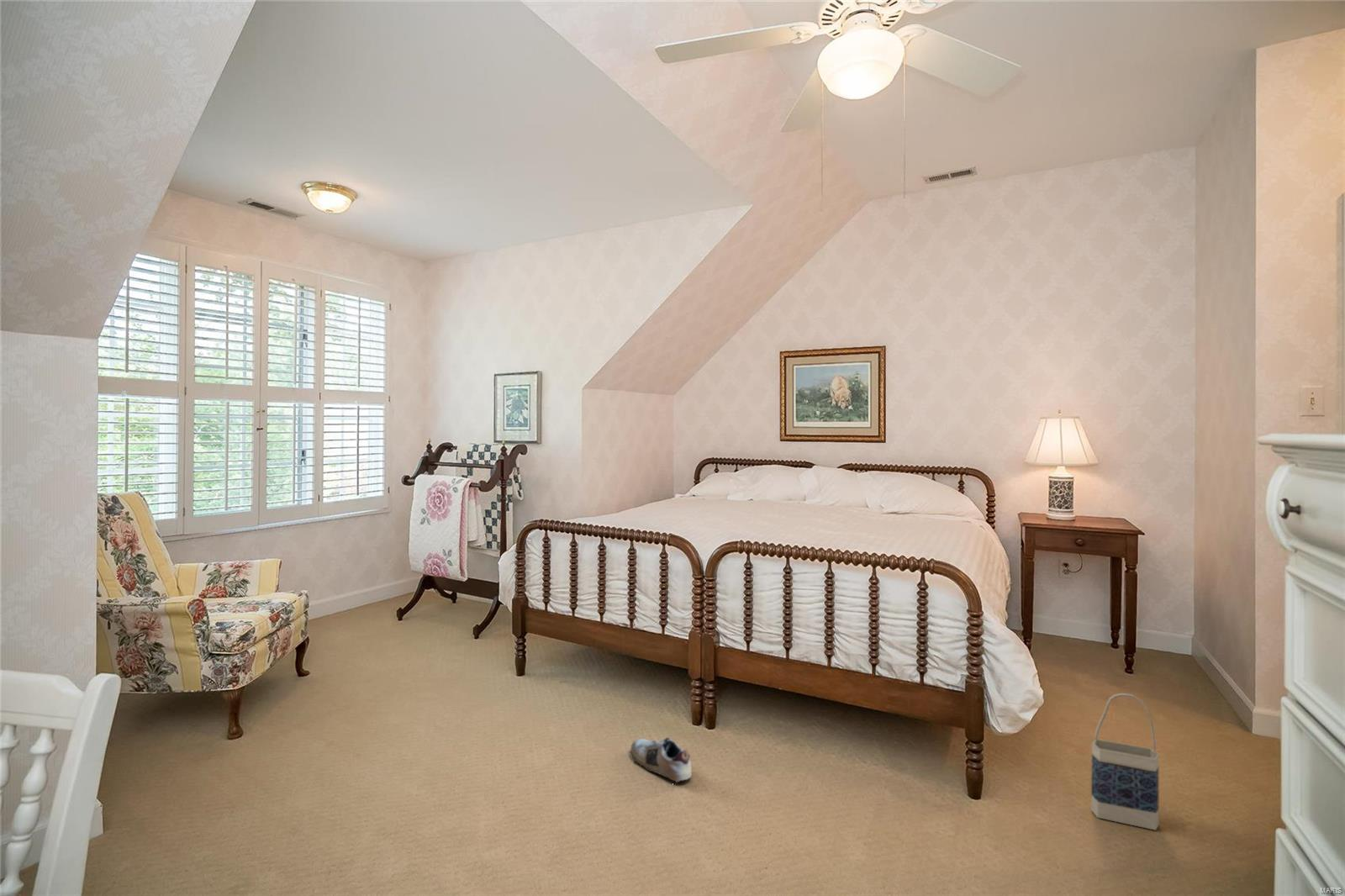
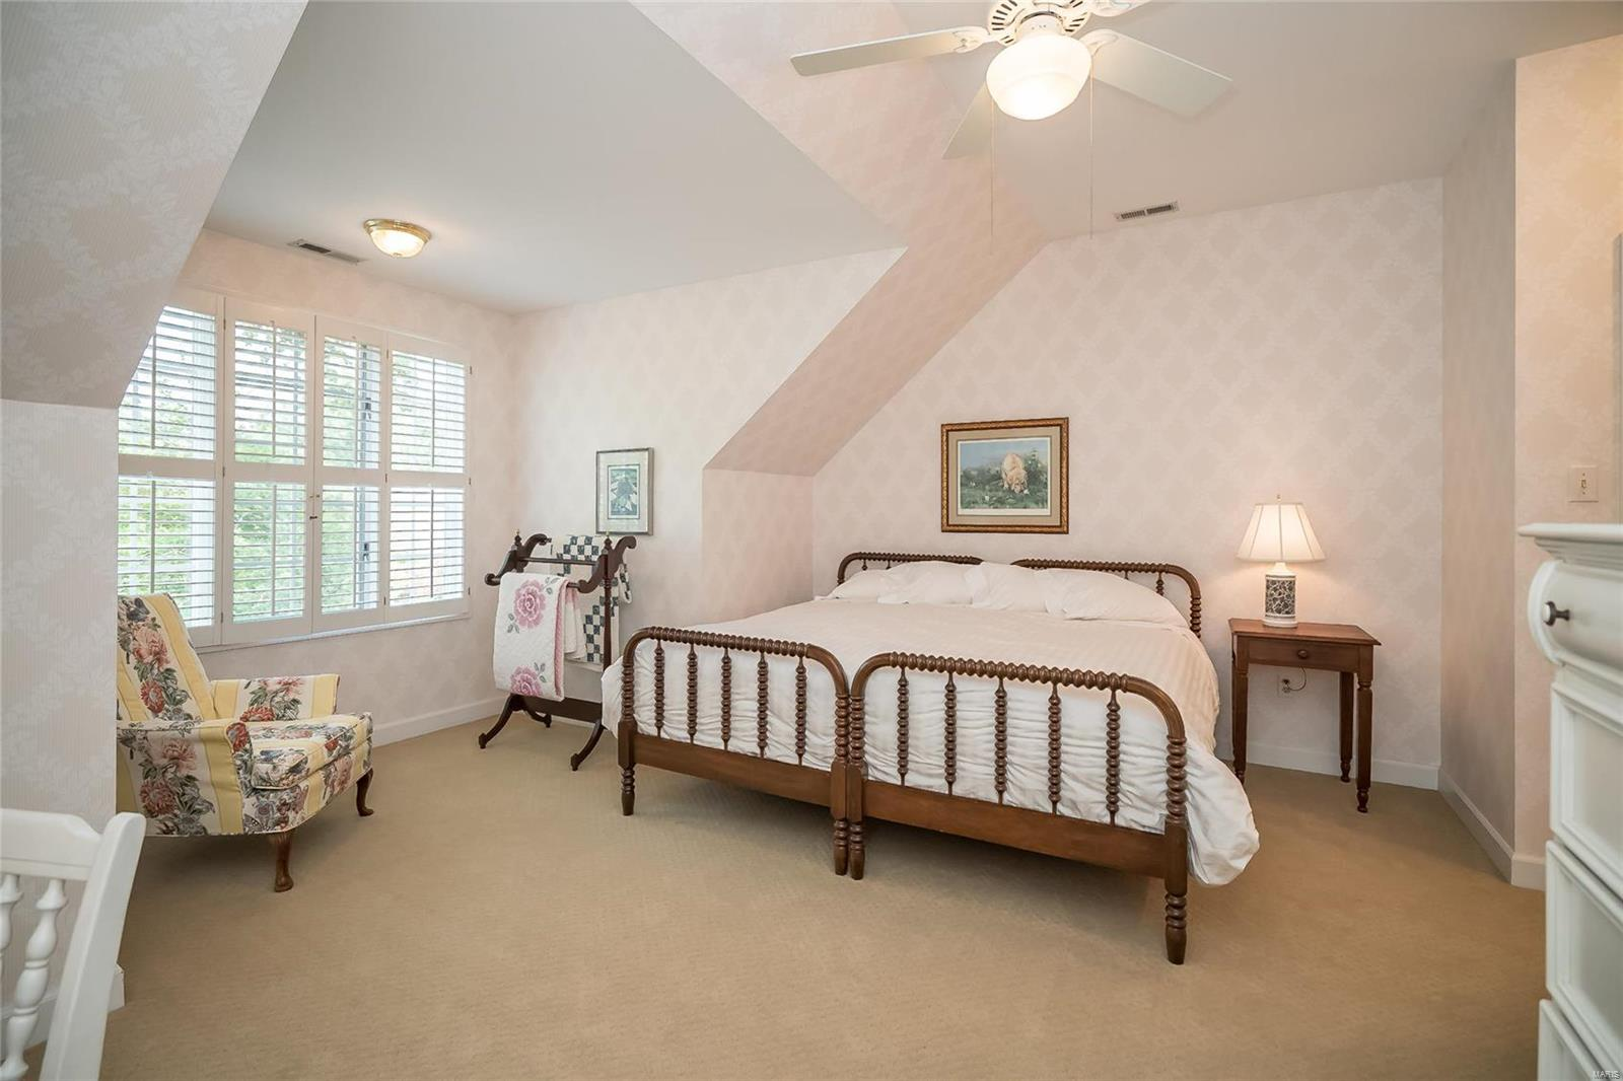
- shoe (659, 751)
- bag (1124, 755)
